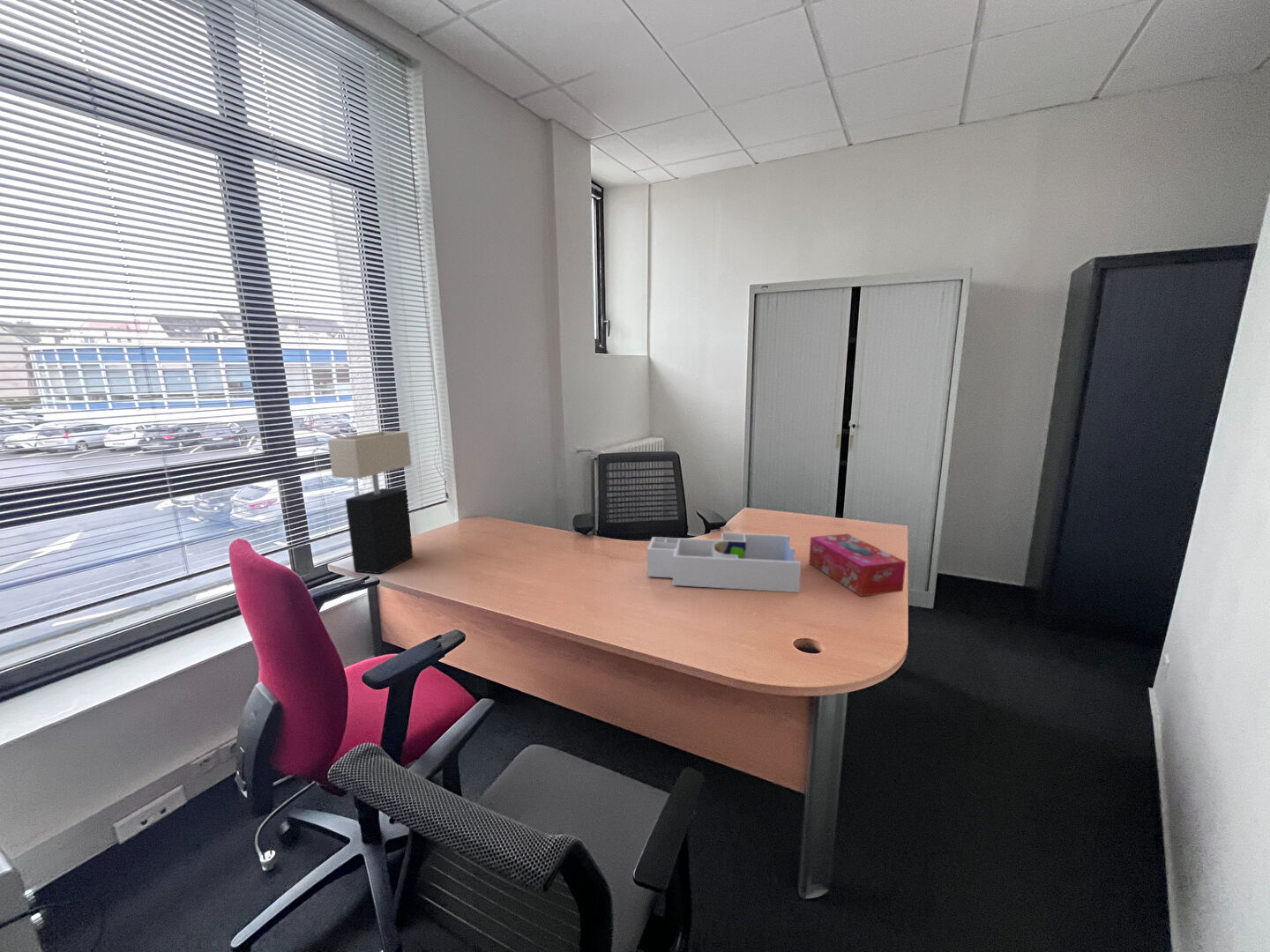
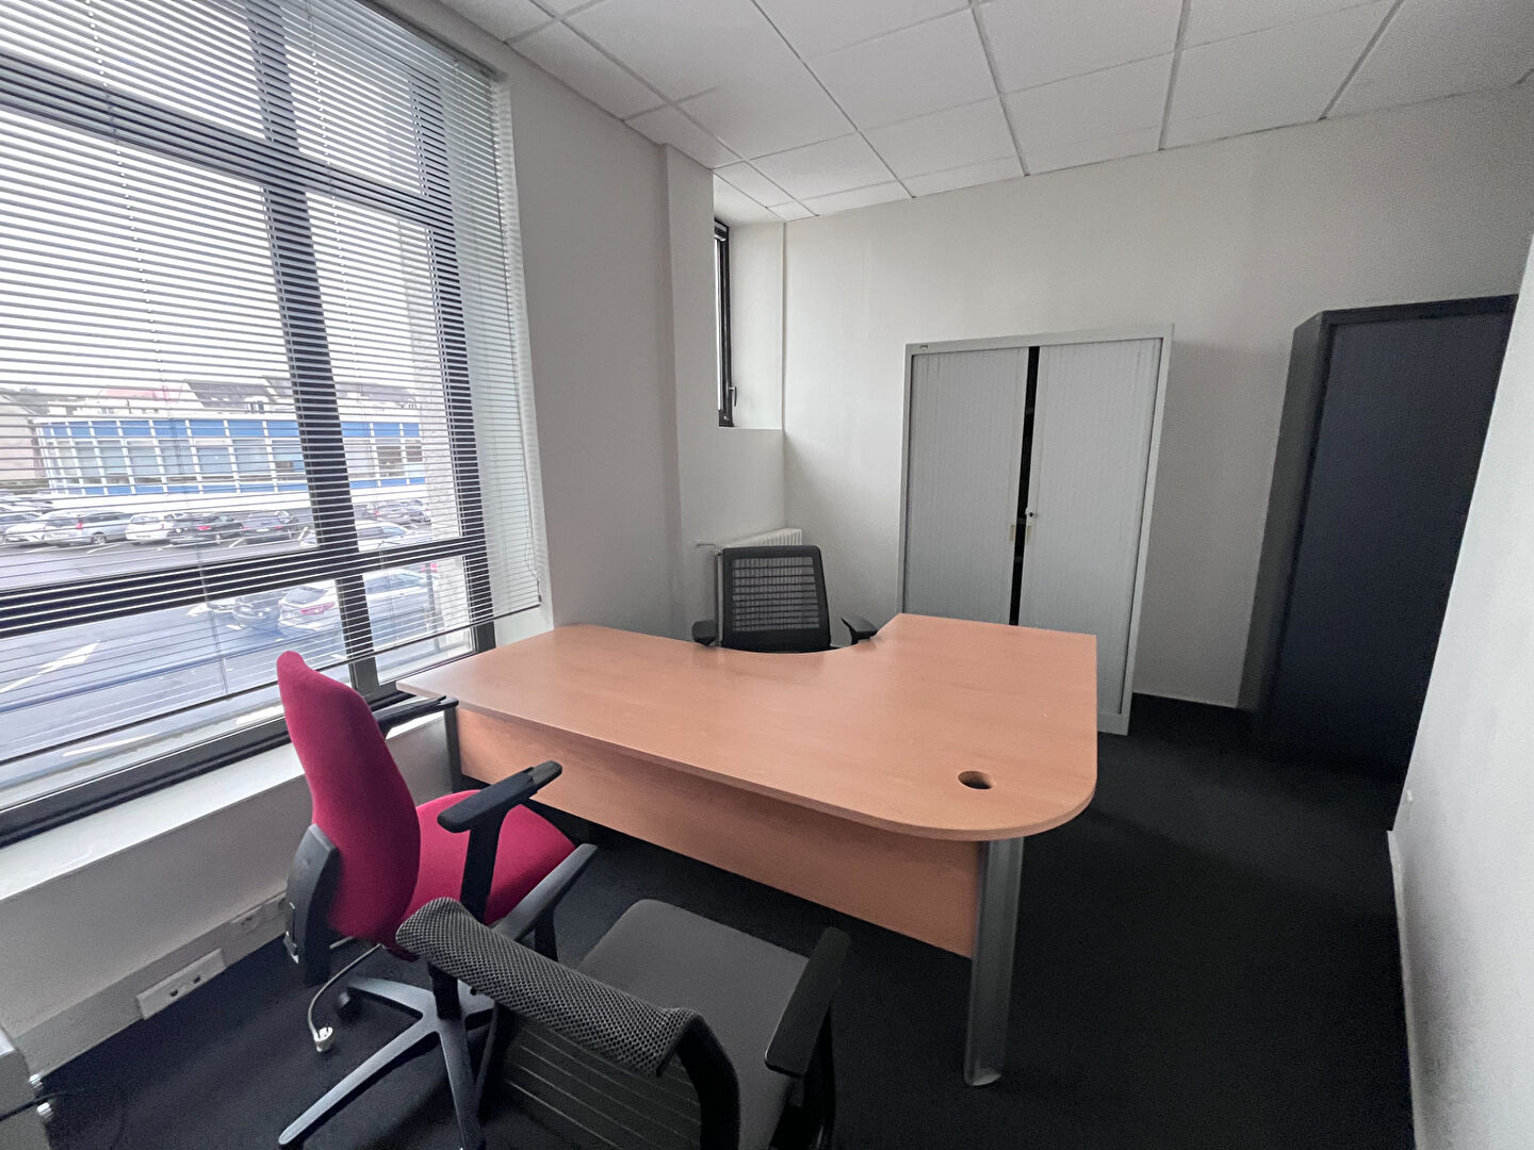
- table lamp (377, 501)
- tissue box (853, 562)
- desk organizer (720, 558)
